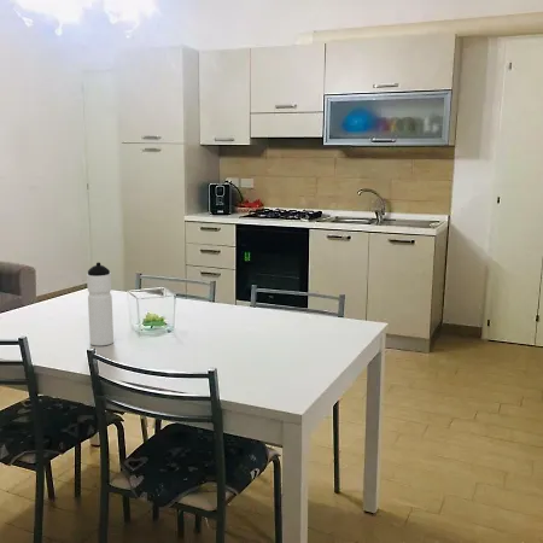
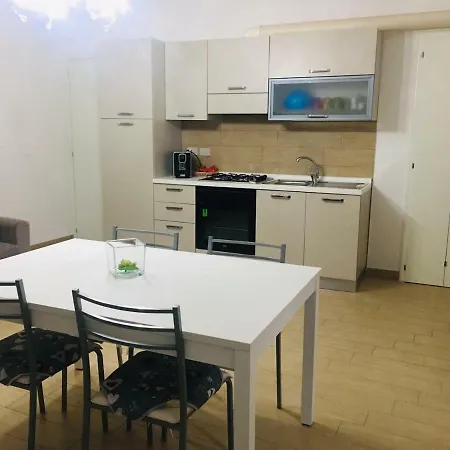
- water bottle (100, 303)
